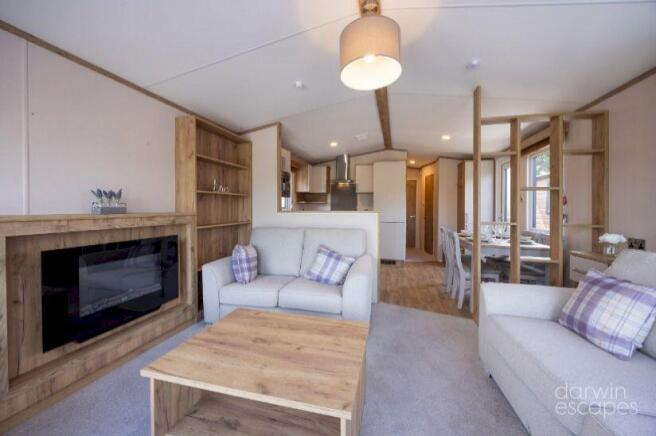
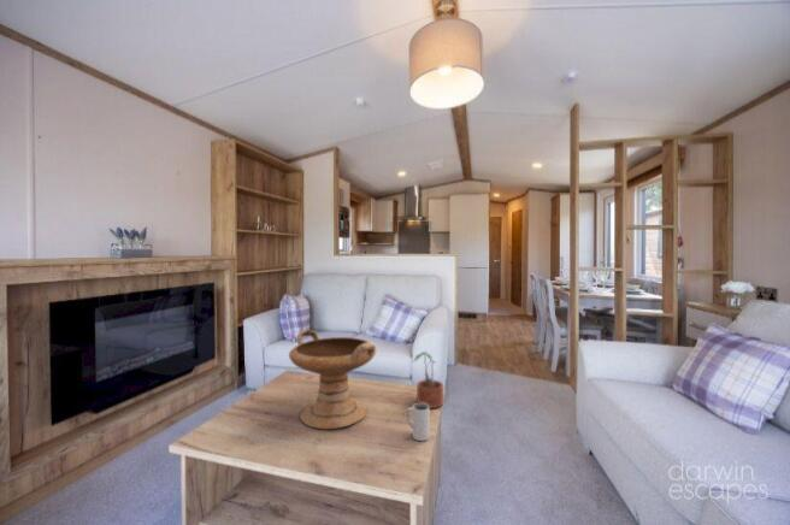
+ mug (417, 420)
+ decorative bowl (334, 373)
+ potted plant (426, 377)
